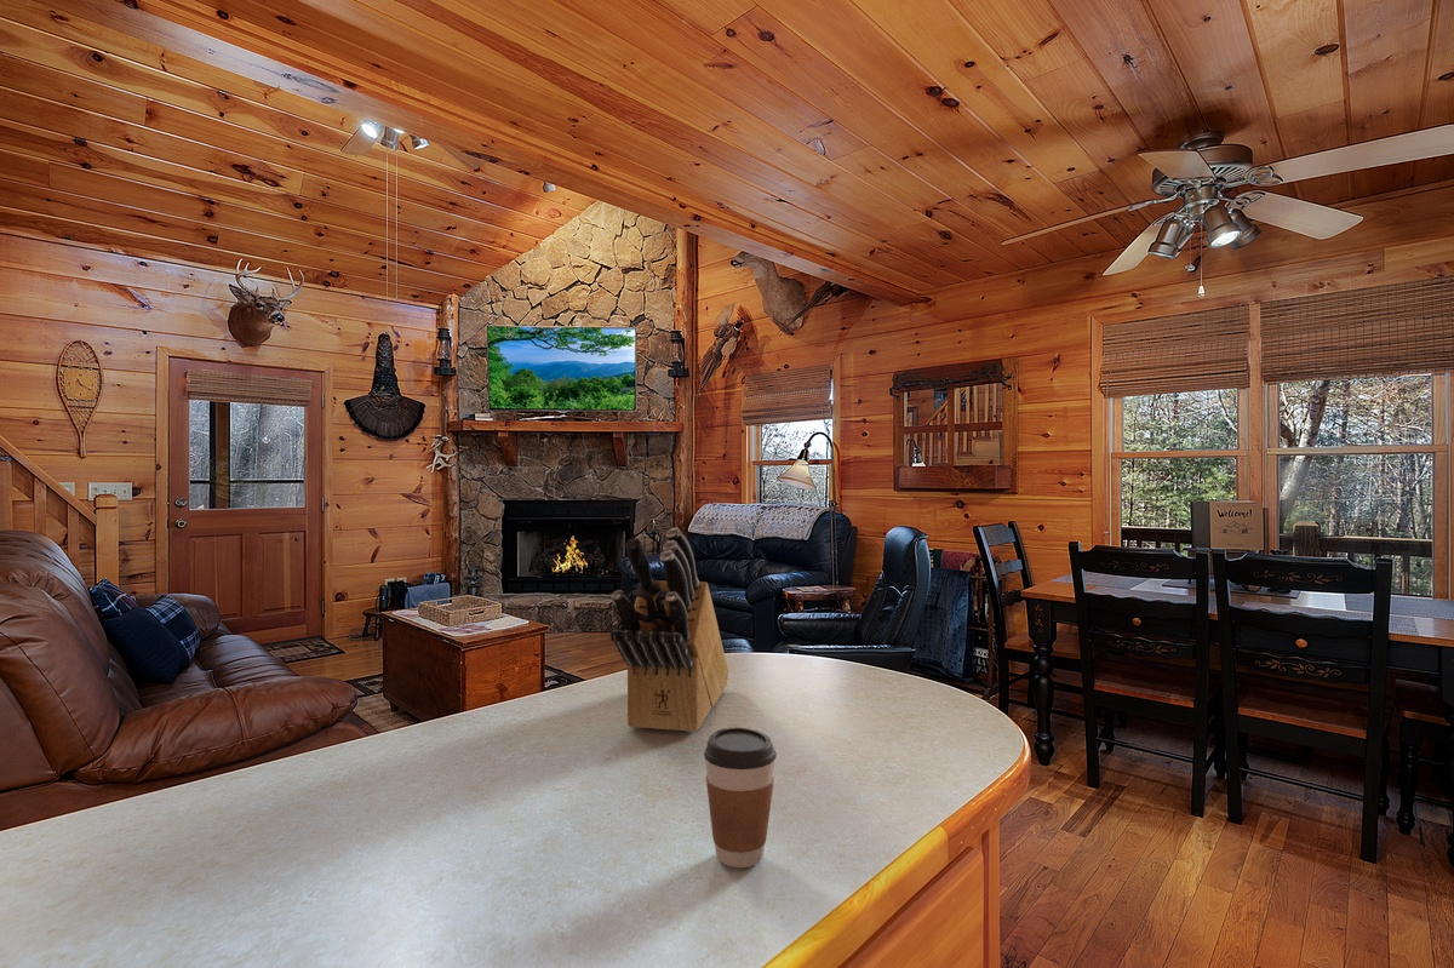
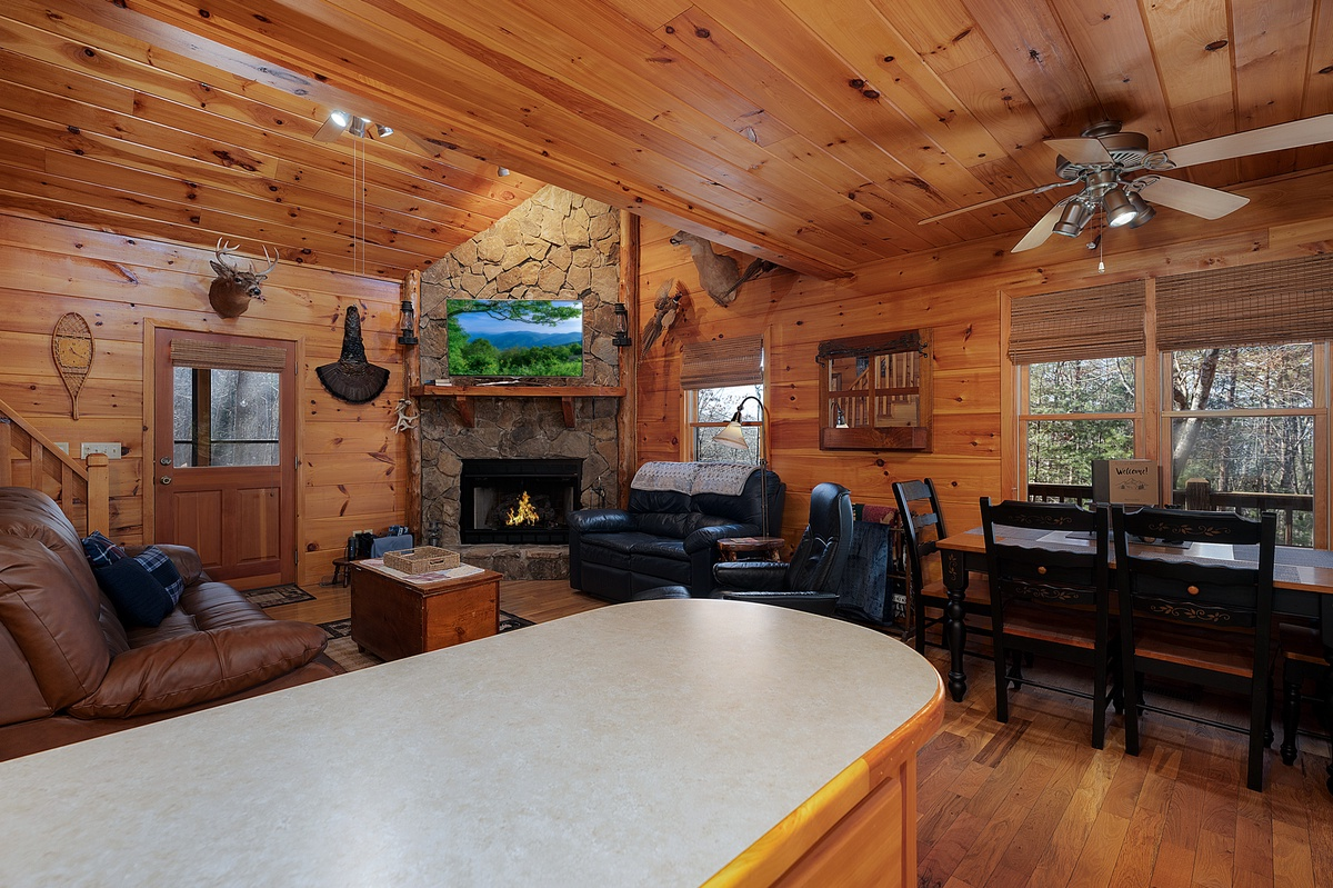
- coffee cup (739, 796)
- knife block (675, 618)
